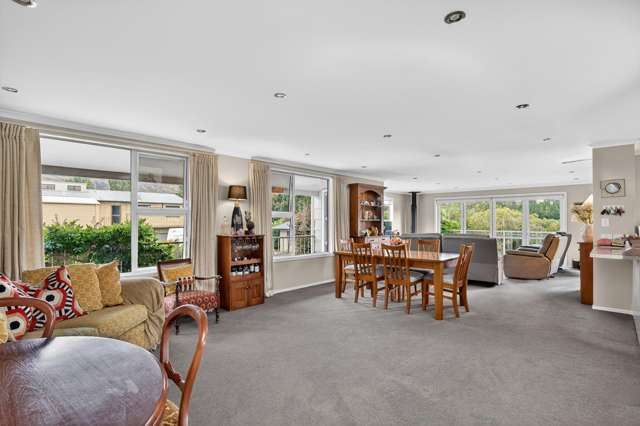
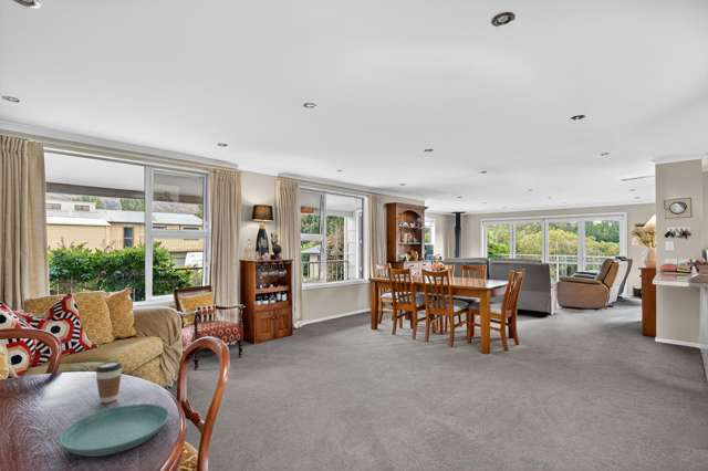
+ coffee cup (108, 381)
+ saucer (117, 429)
